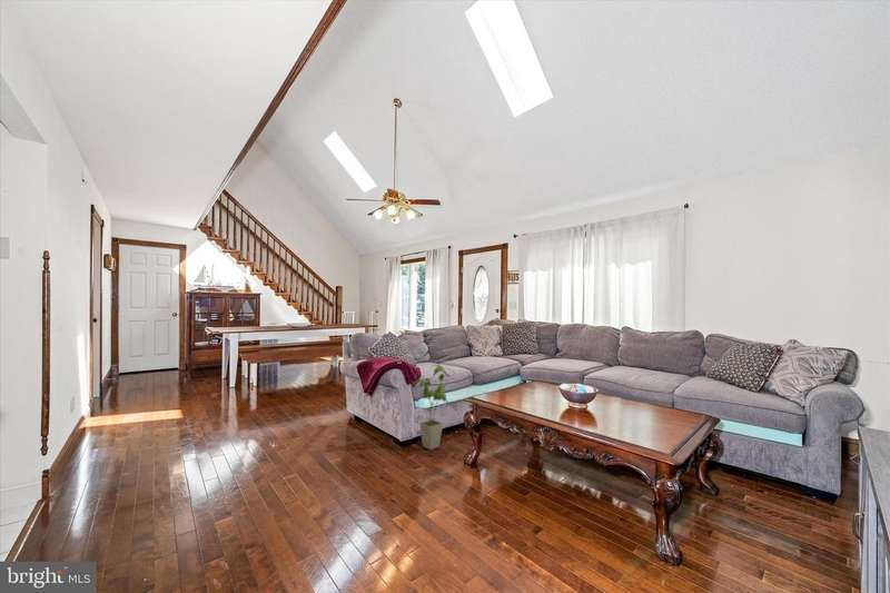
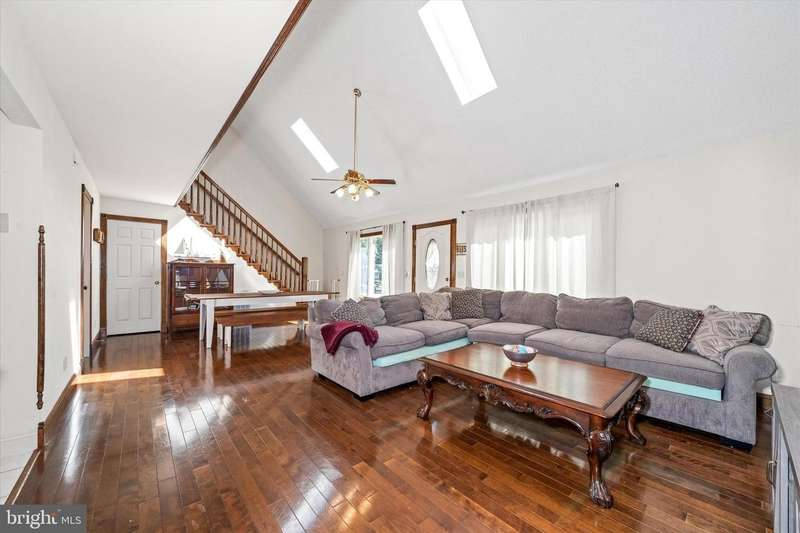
- house plant (436, 404)
